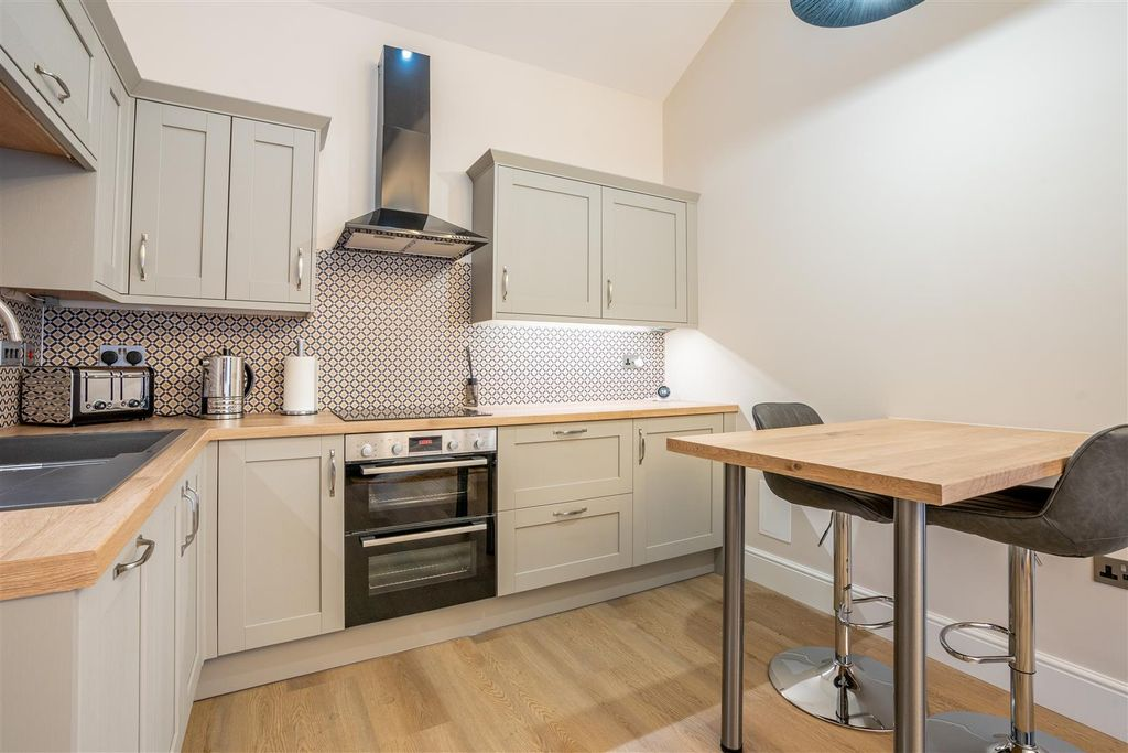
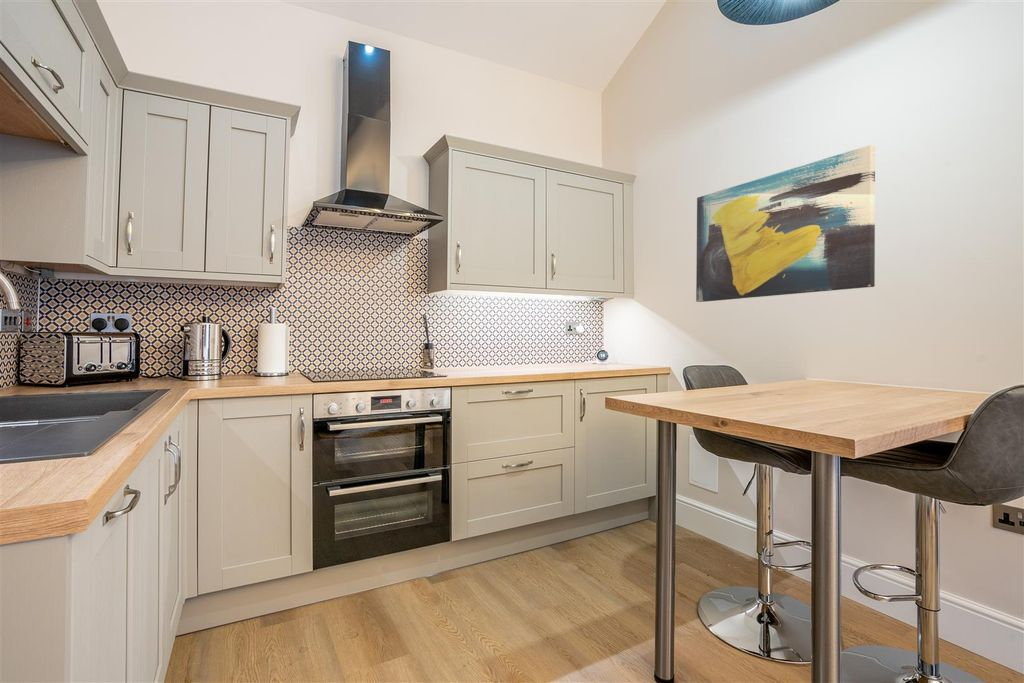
+ wall art (772, 235)
